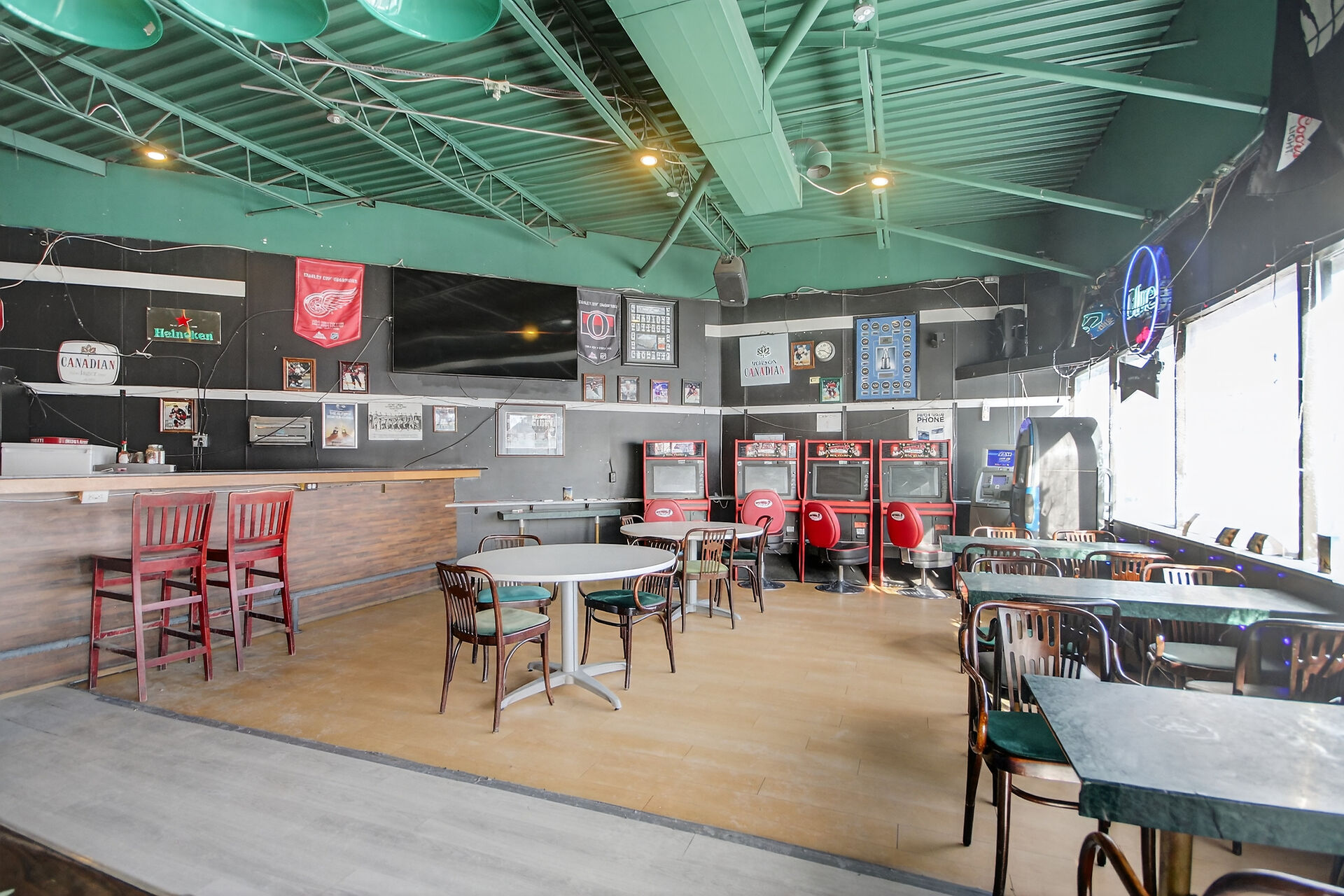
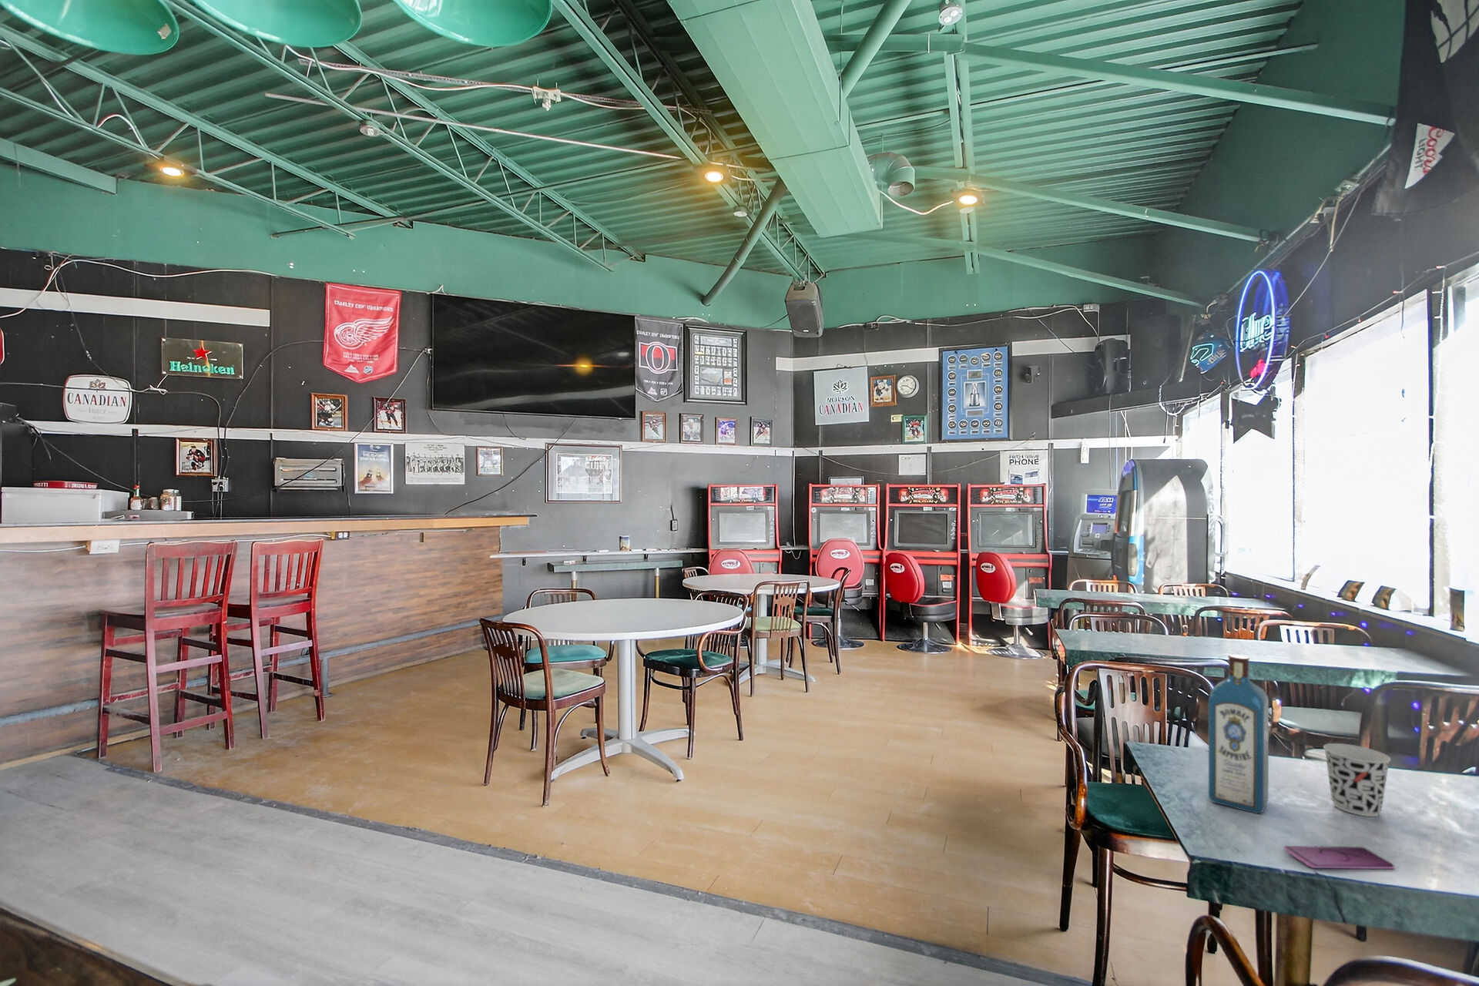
+ liquor (1238, 728)
+ cup (1356, 780)
+ smartphone (1337, 856)
